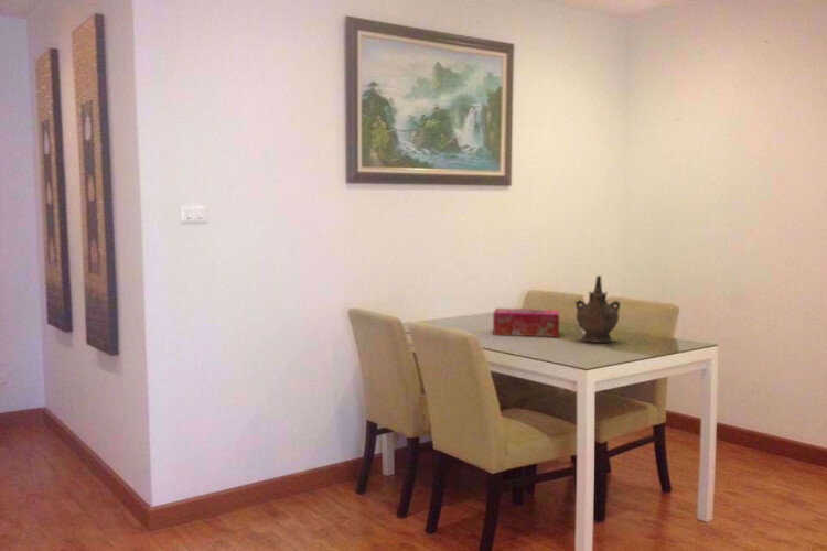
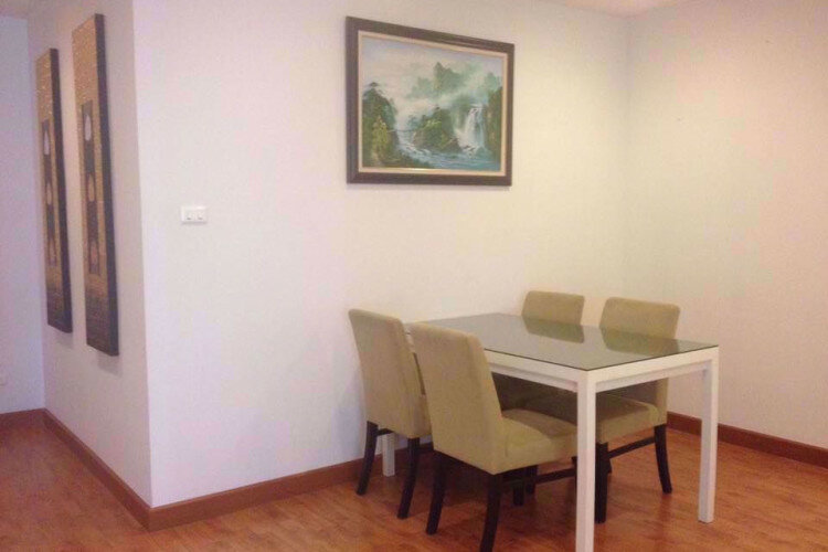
- ceremonial vessel (598, 309)
- tissue box (526, 322)
